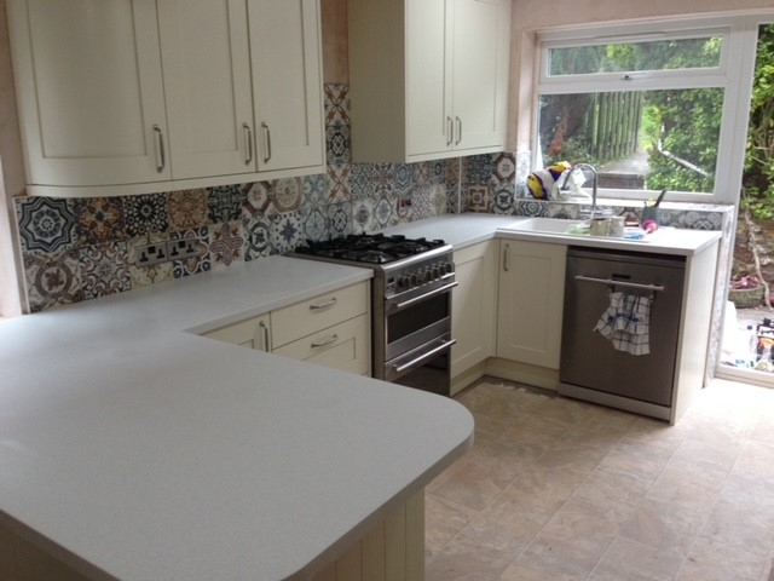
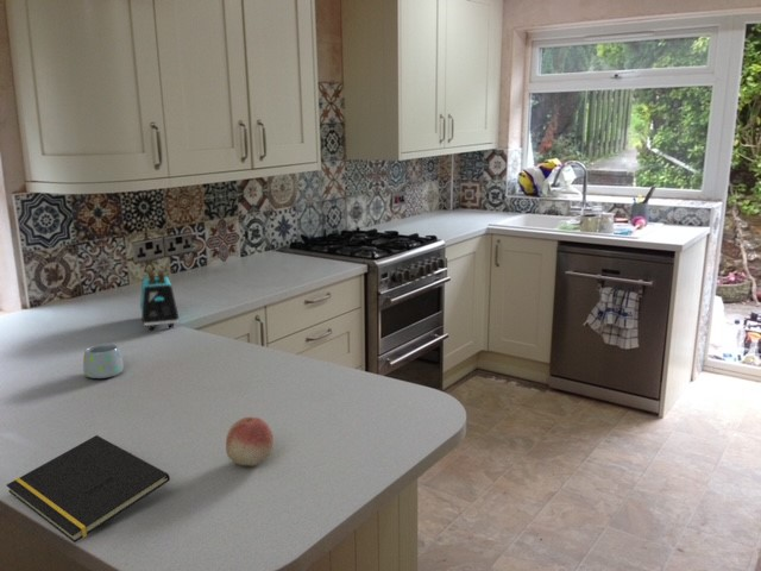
+ toaster (157, 296)
+ notepad (87, 482)
+ fruit (247, 440)
+ mug (103, 359)
